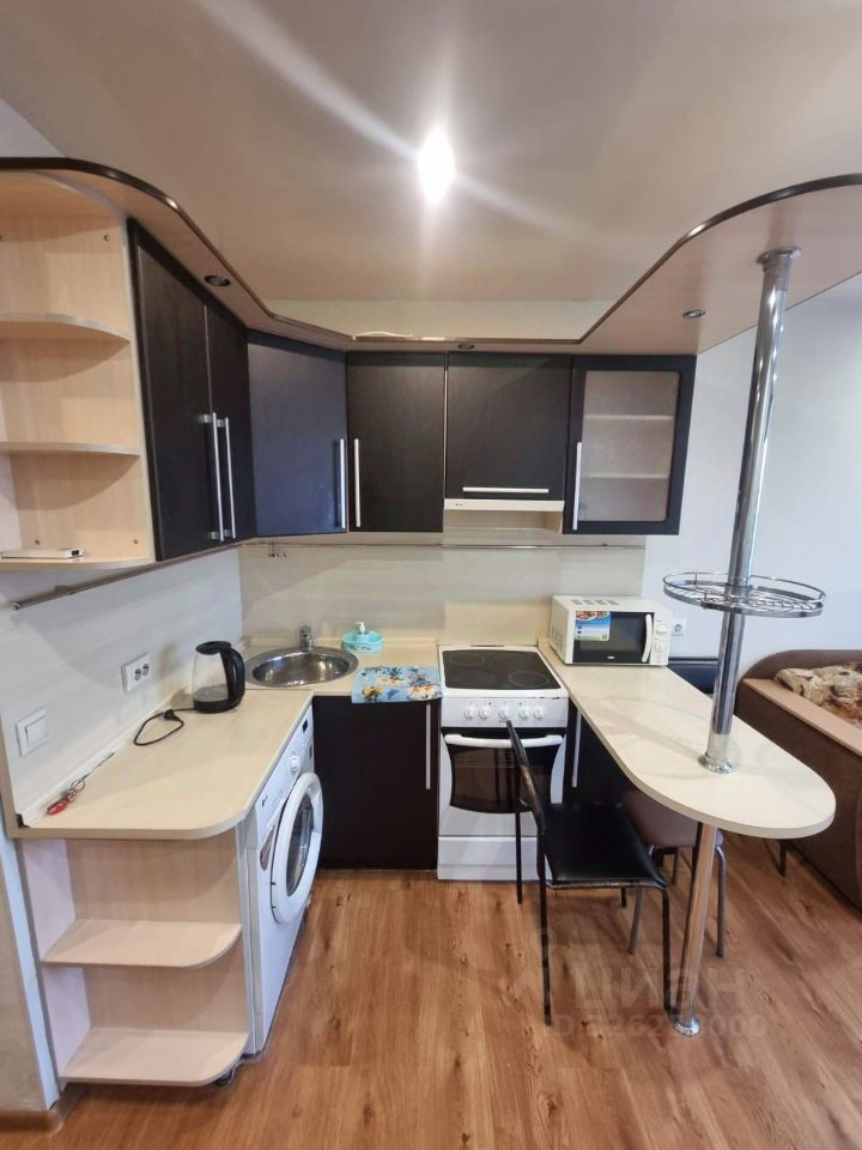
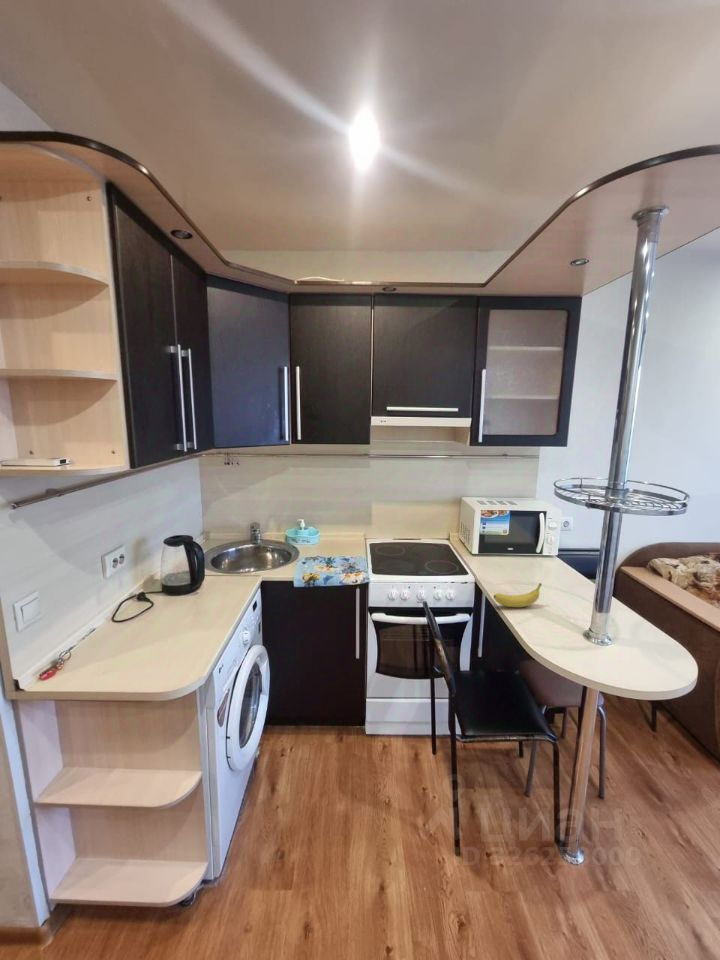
+ fruit (517, 595)
